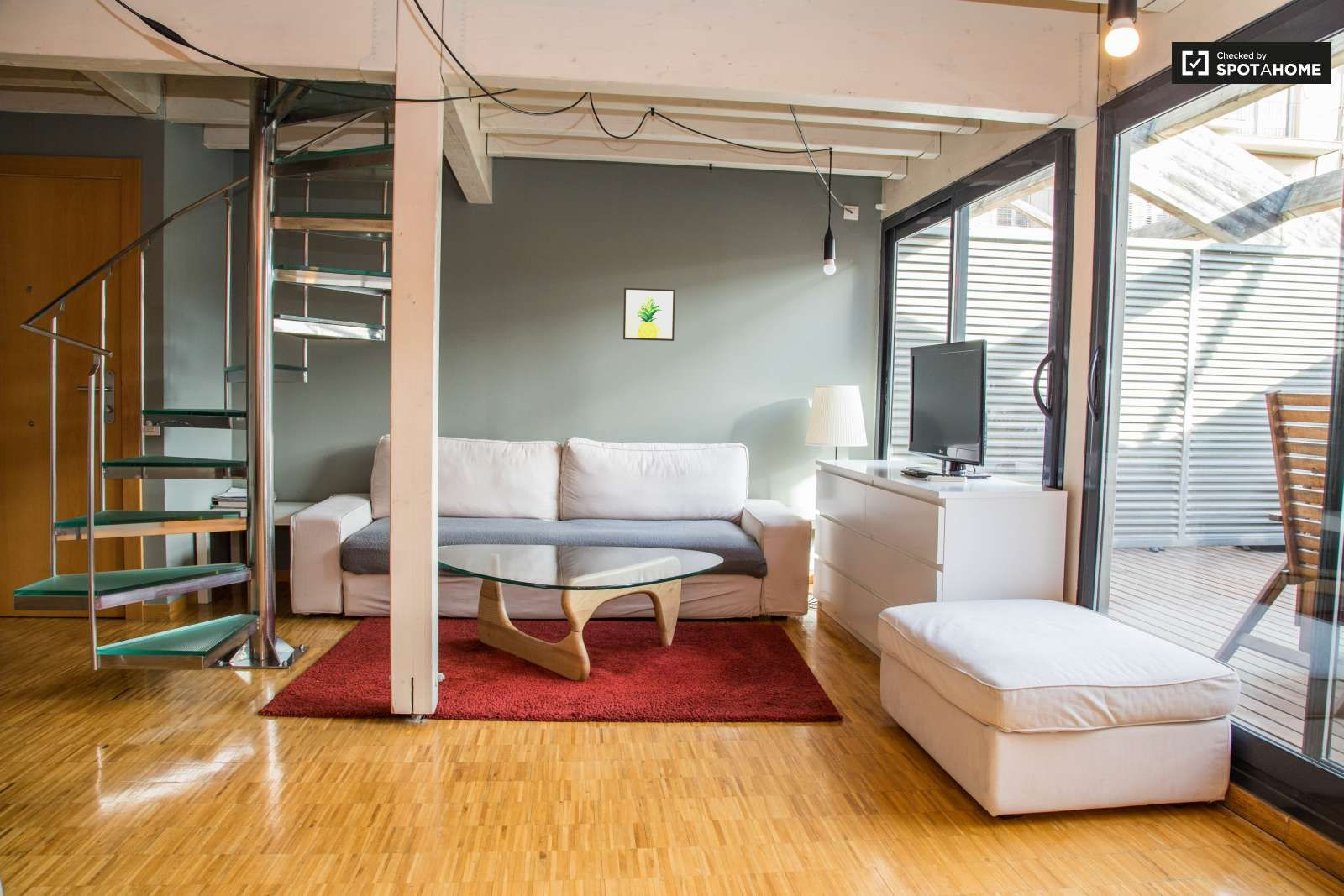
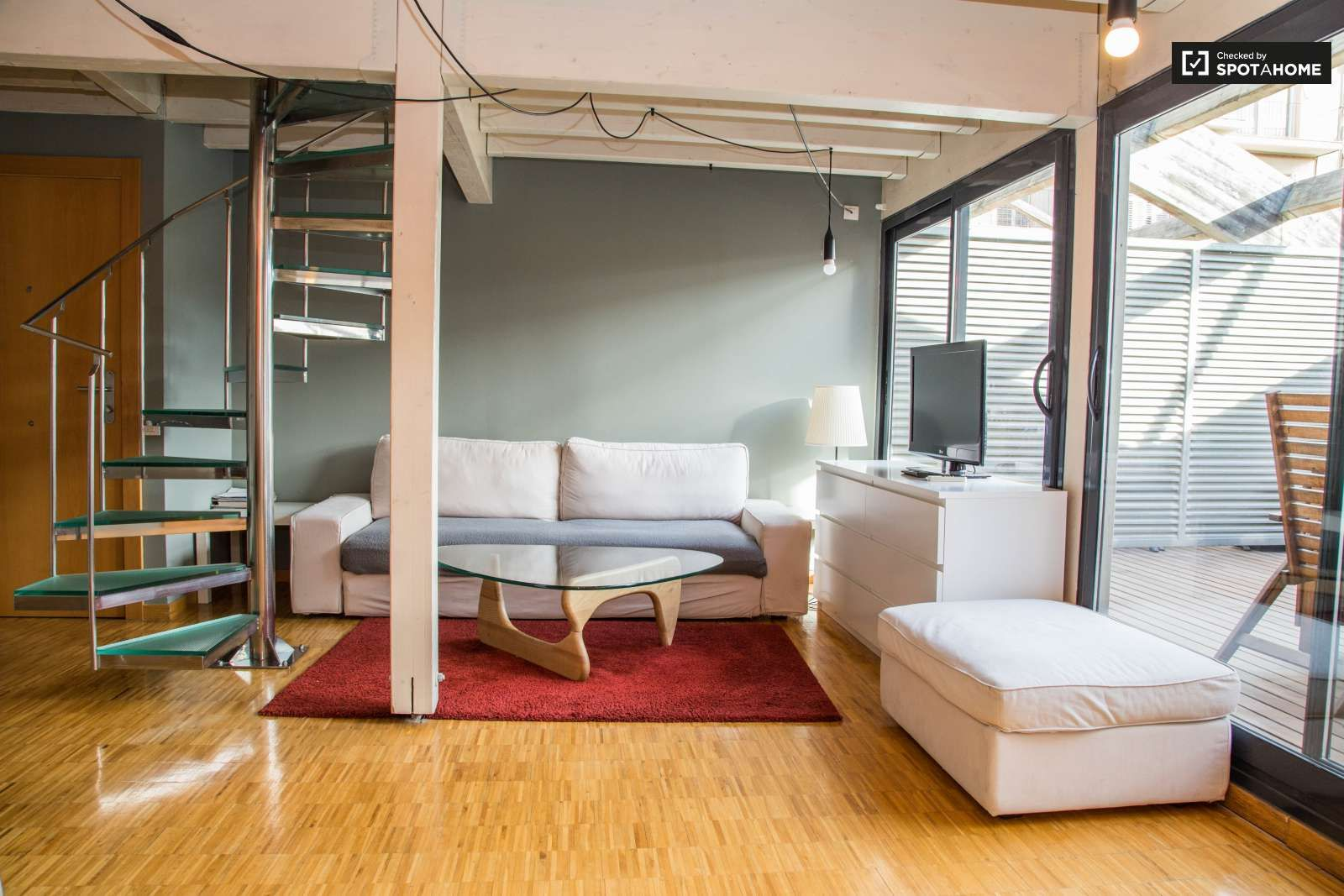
- wall art (648, 314)
